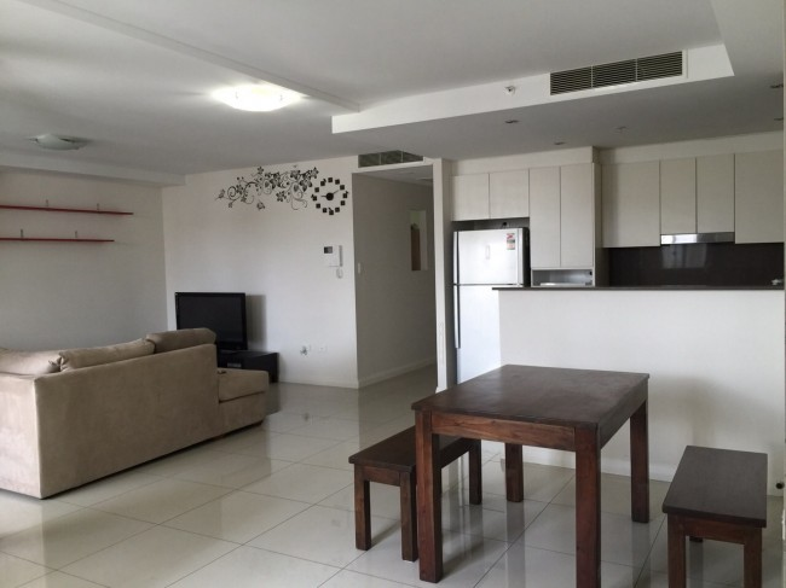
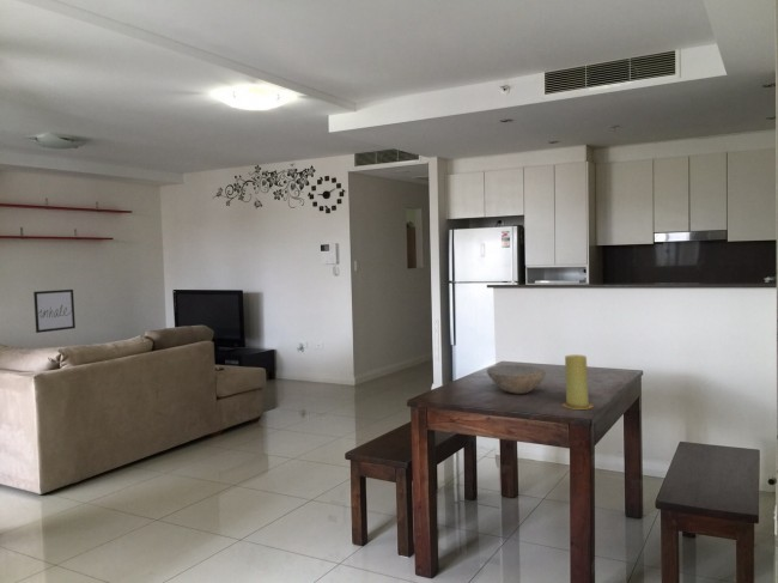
+ wall art (55, 310)
+ bowl (516, 379)
+ candle (577, 381)
